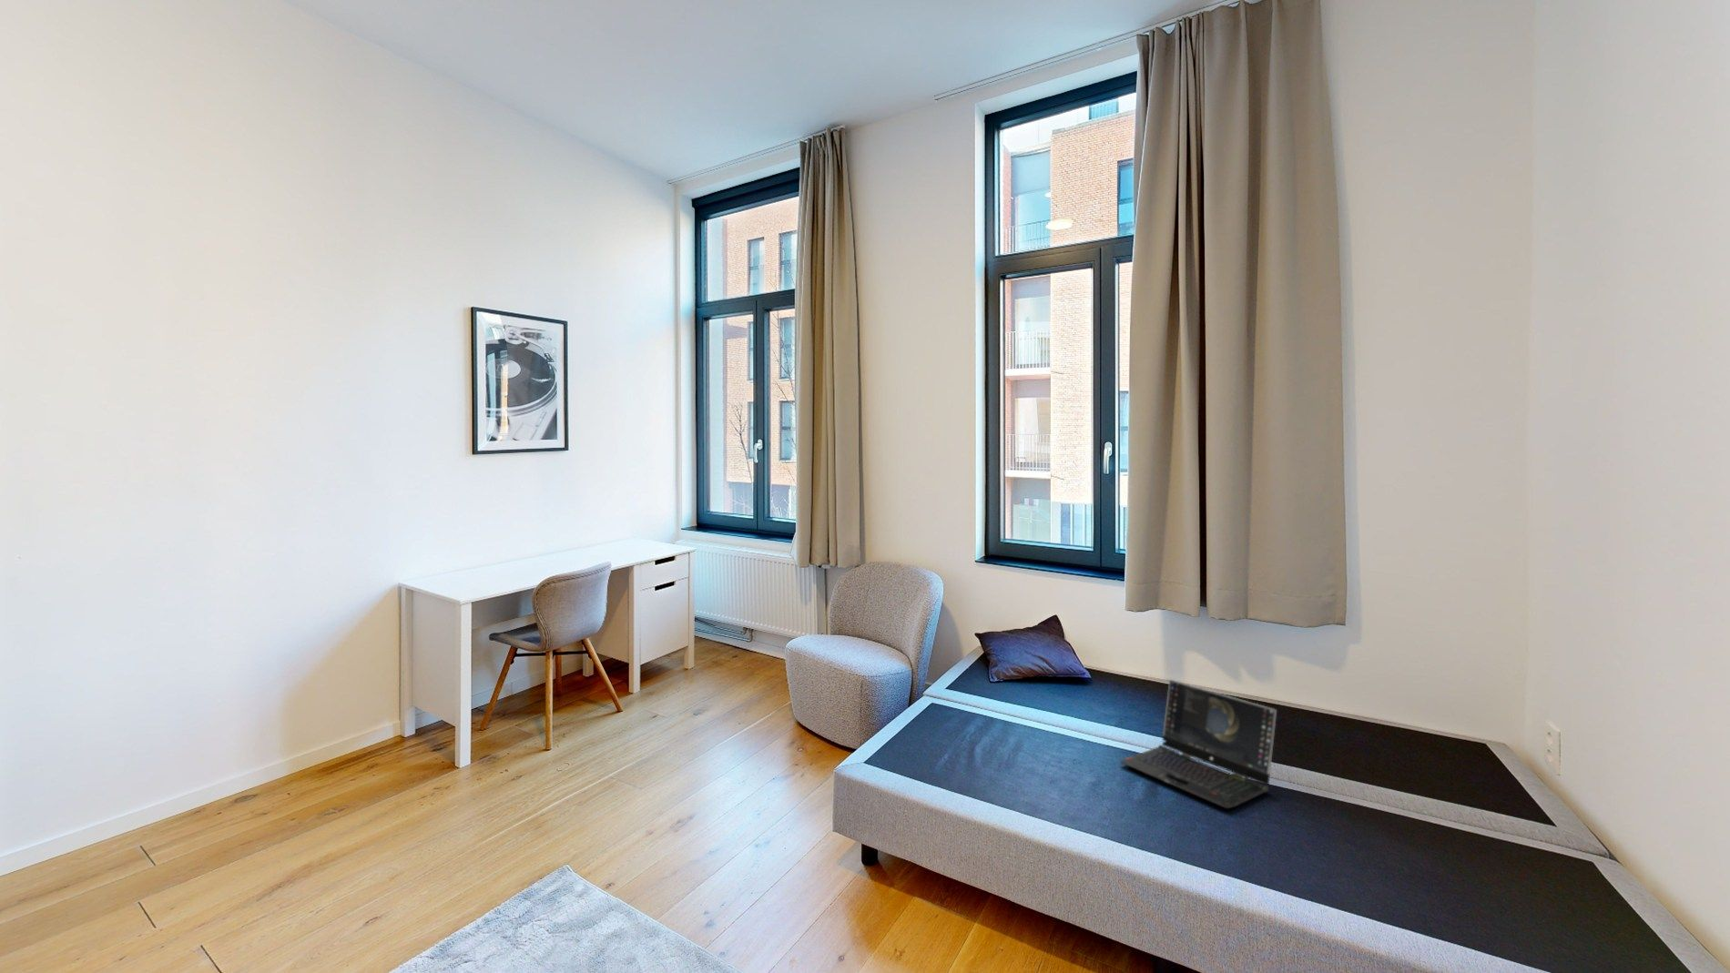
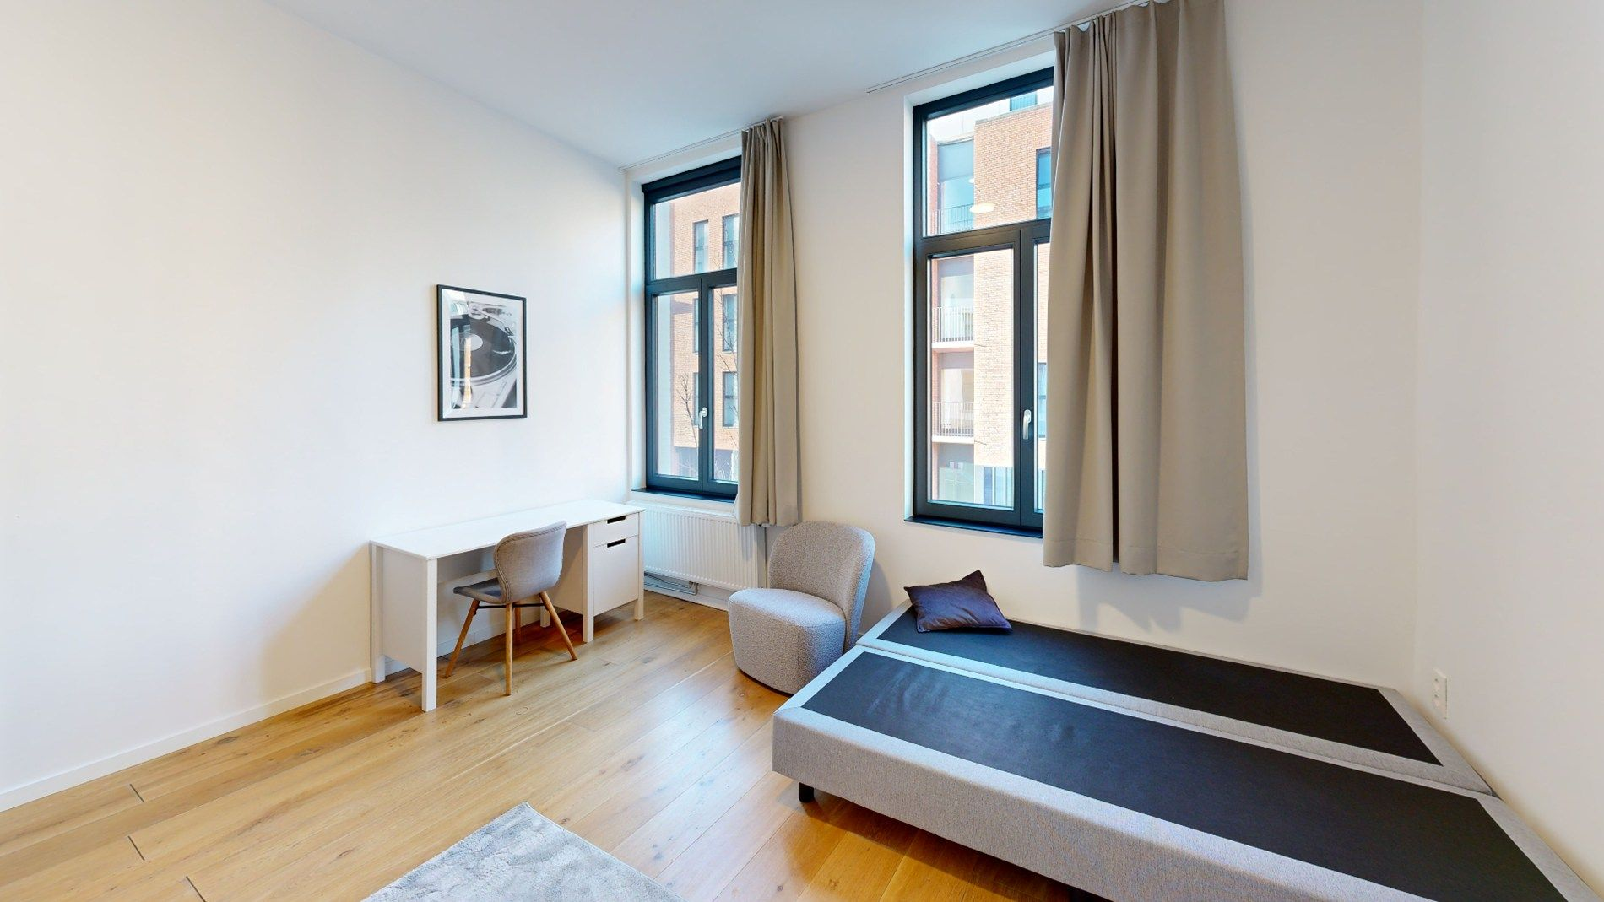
- laptop computer (1194, 738)
